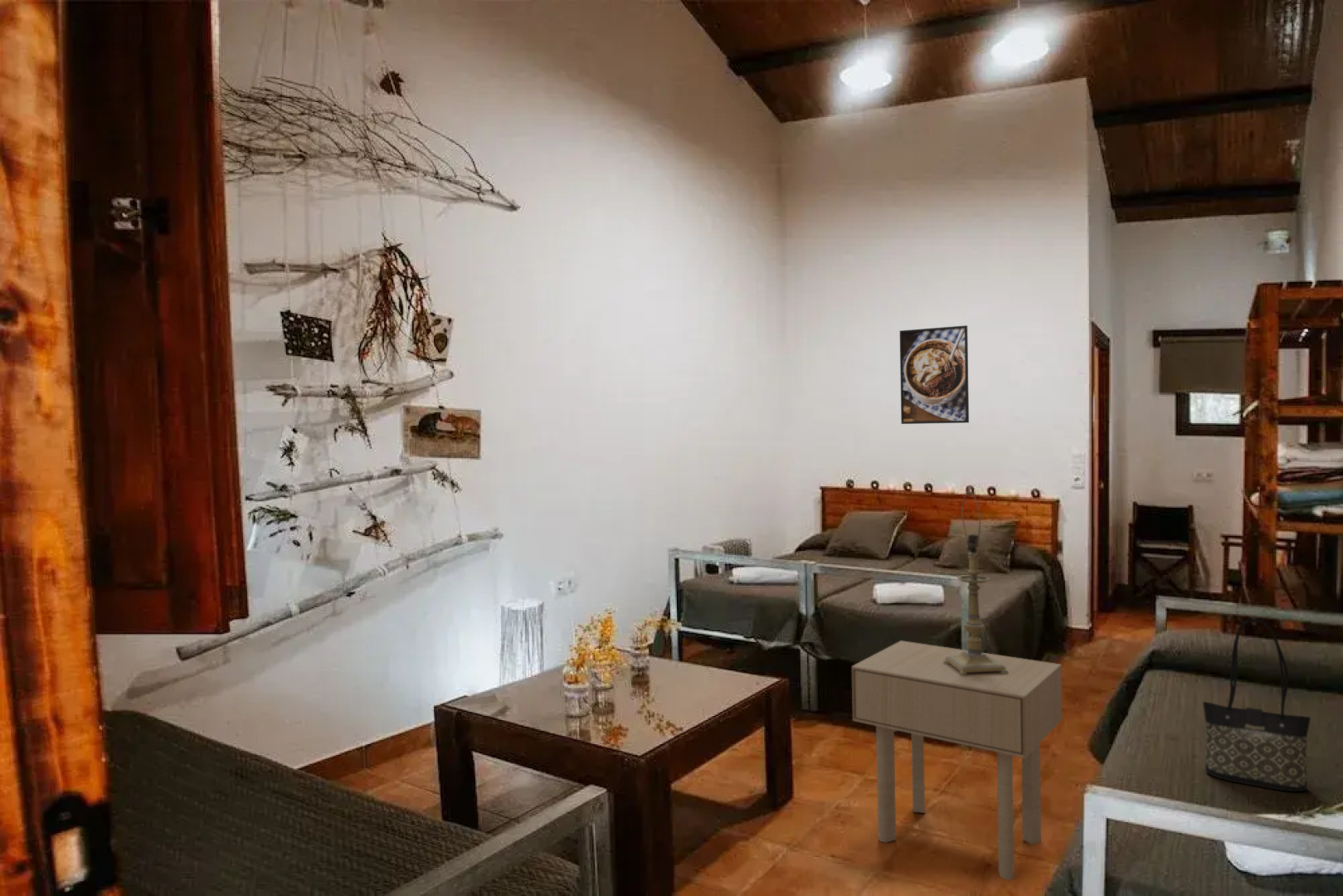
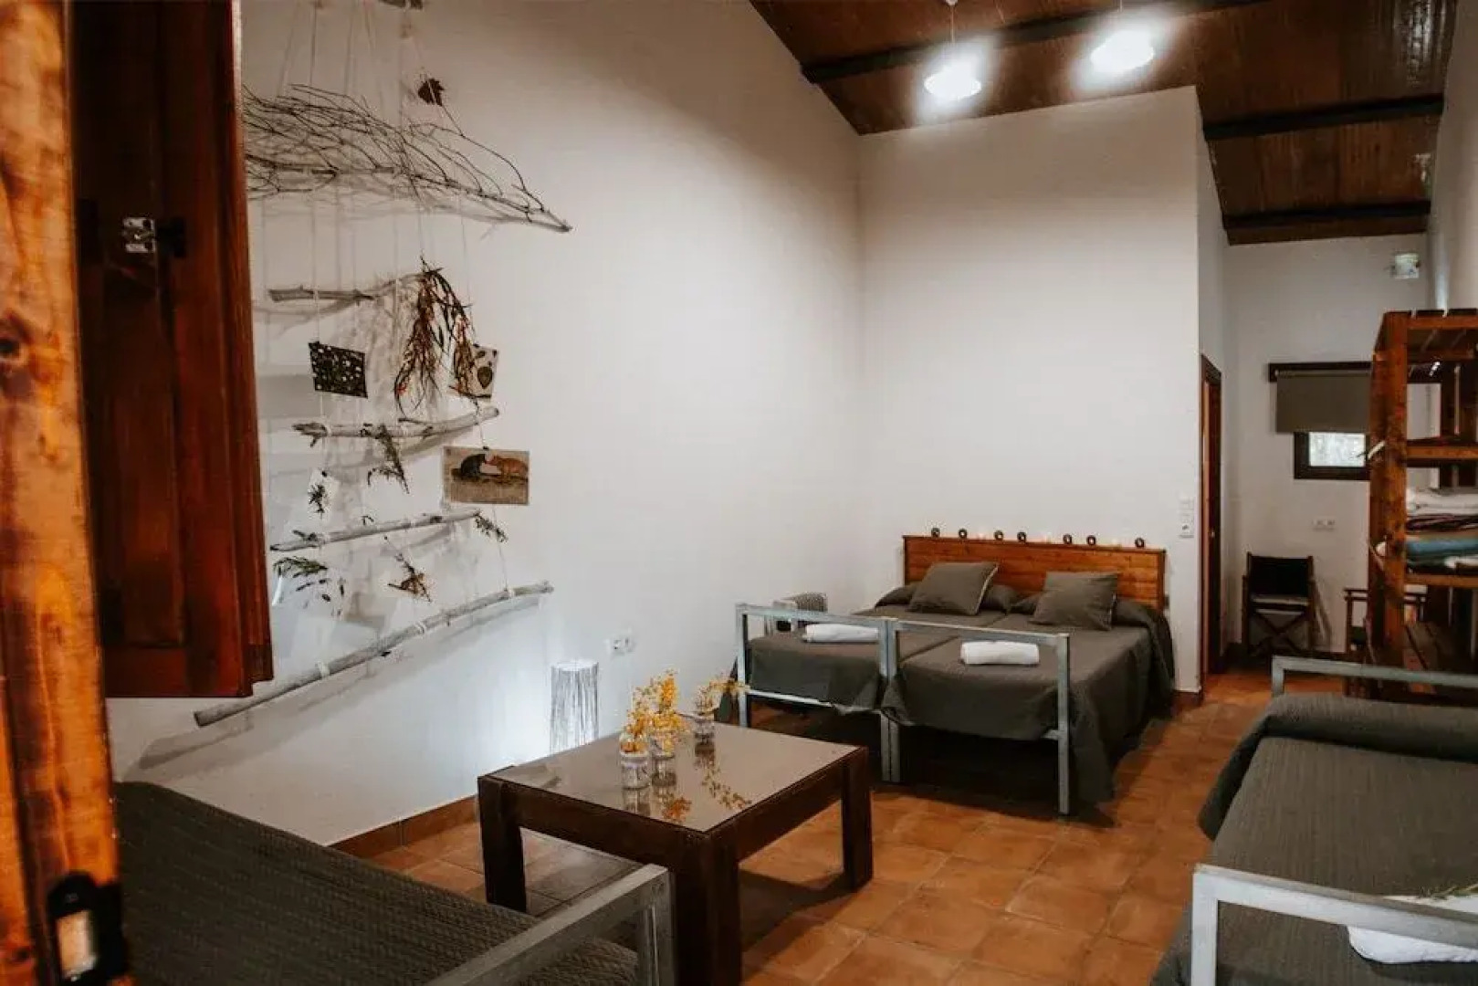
- table lamp (973, 577)
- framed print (933, 376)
- side table (959, 743)
- tote bag (1253, 708)
